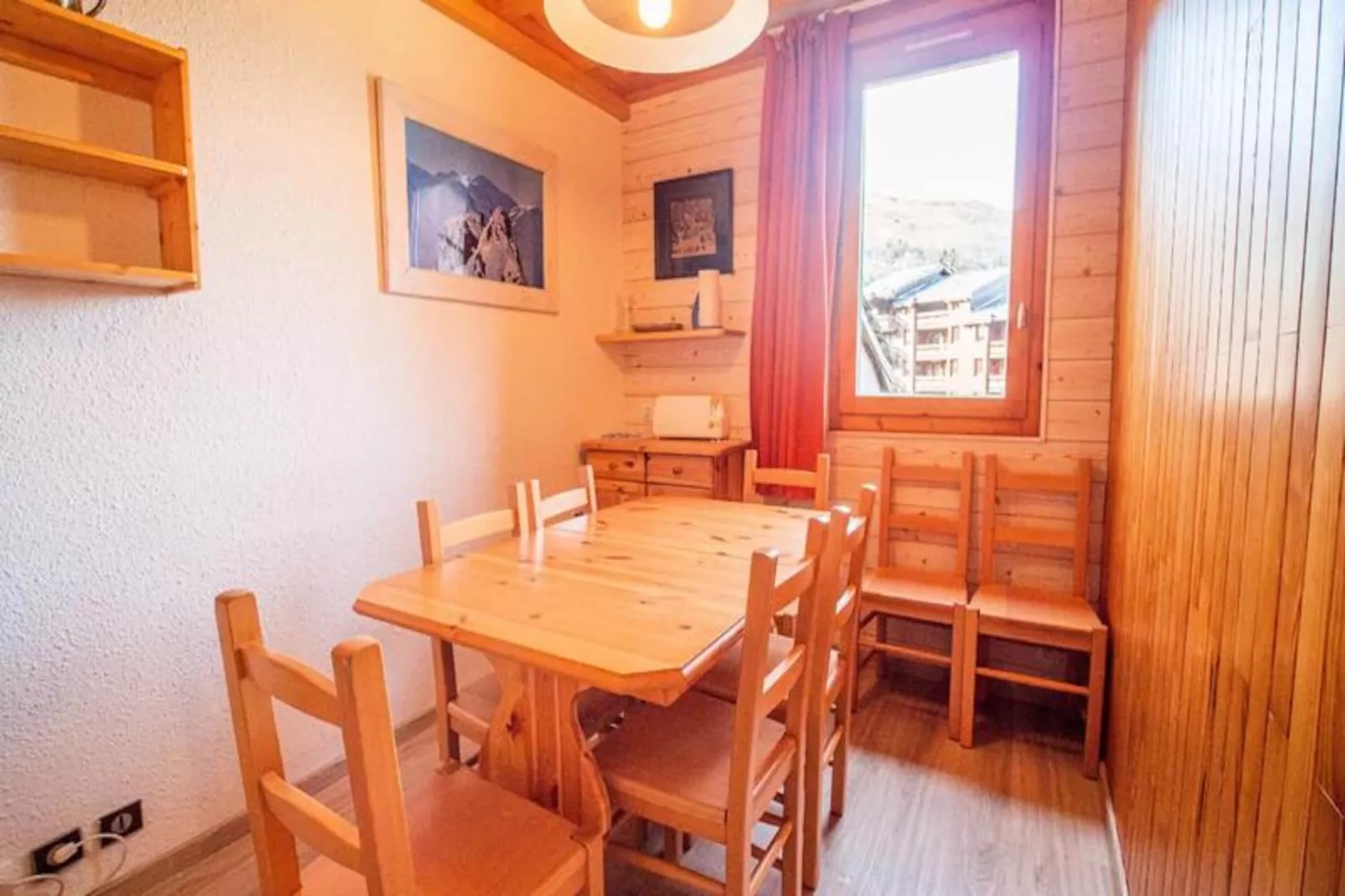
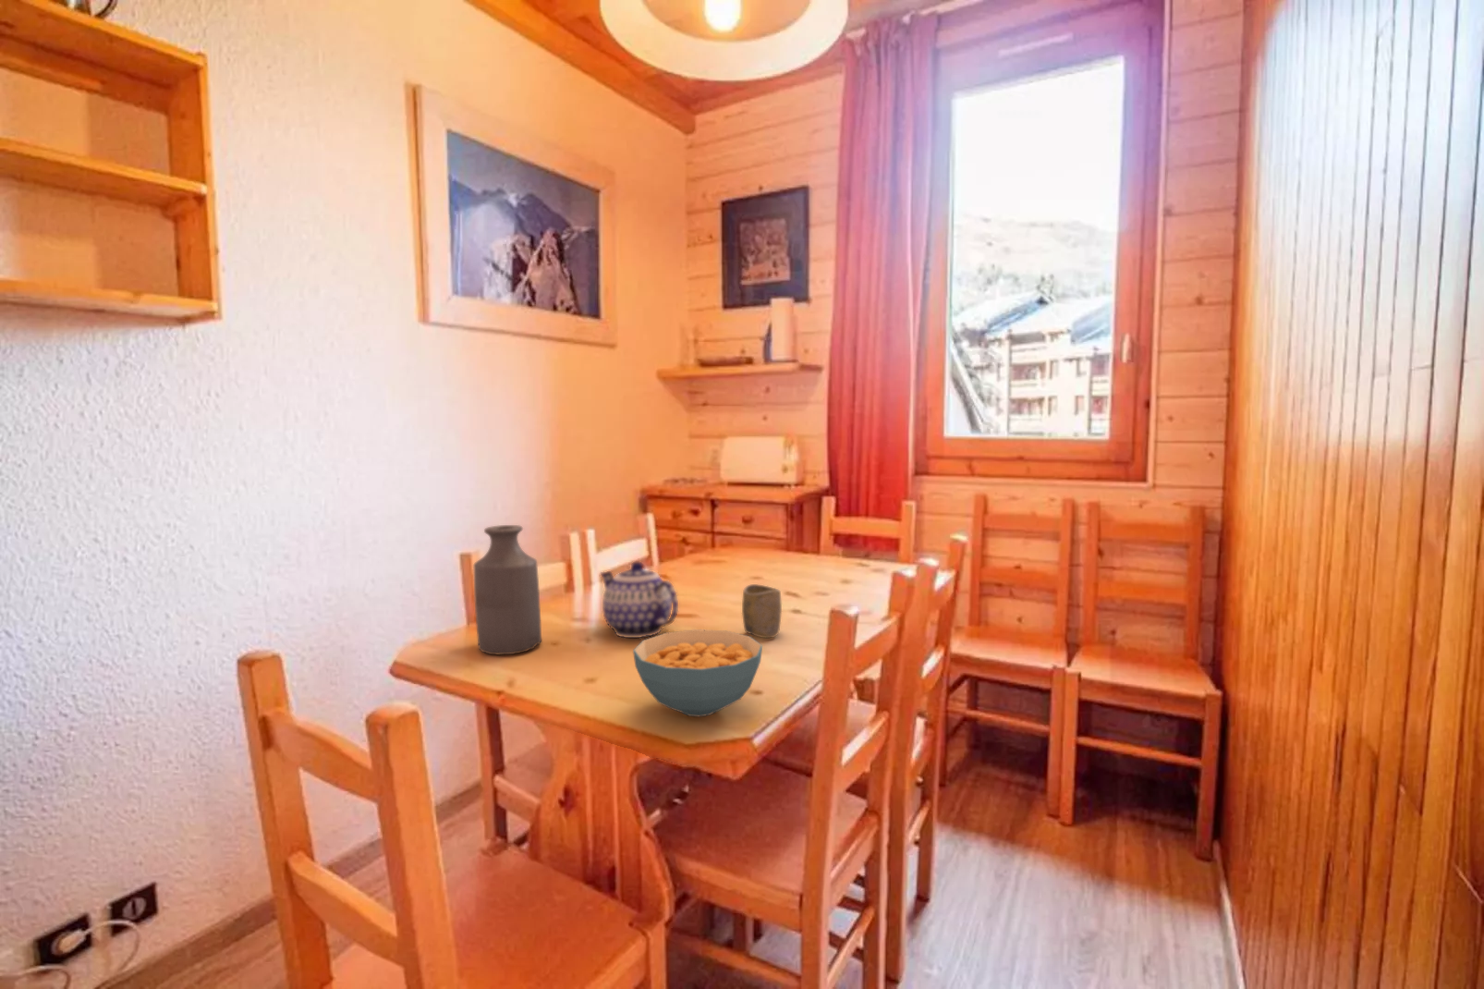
+ teapot (637, 596)
+ bottle (508, 587)
+ cup (761, 610)
+ cereal bowl (698, 679)
